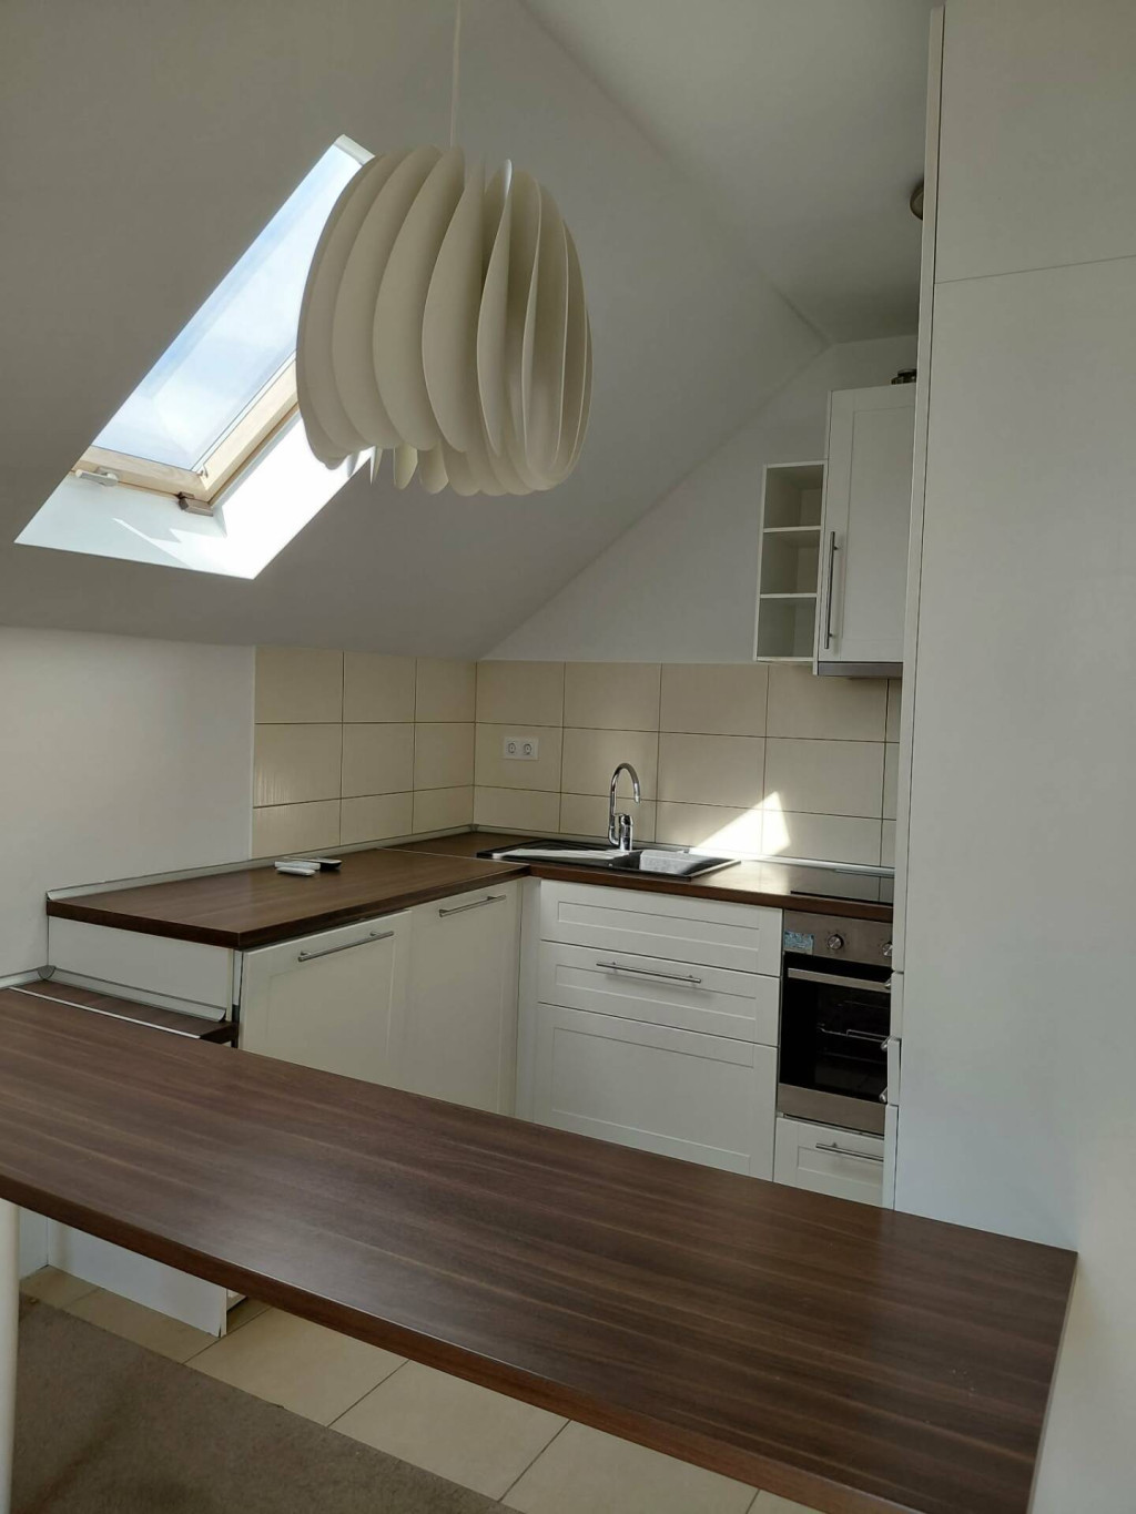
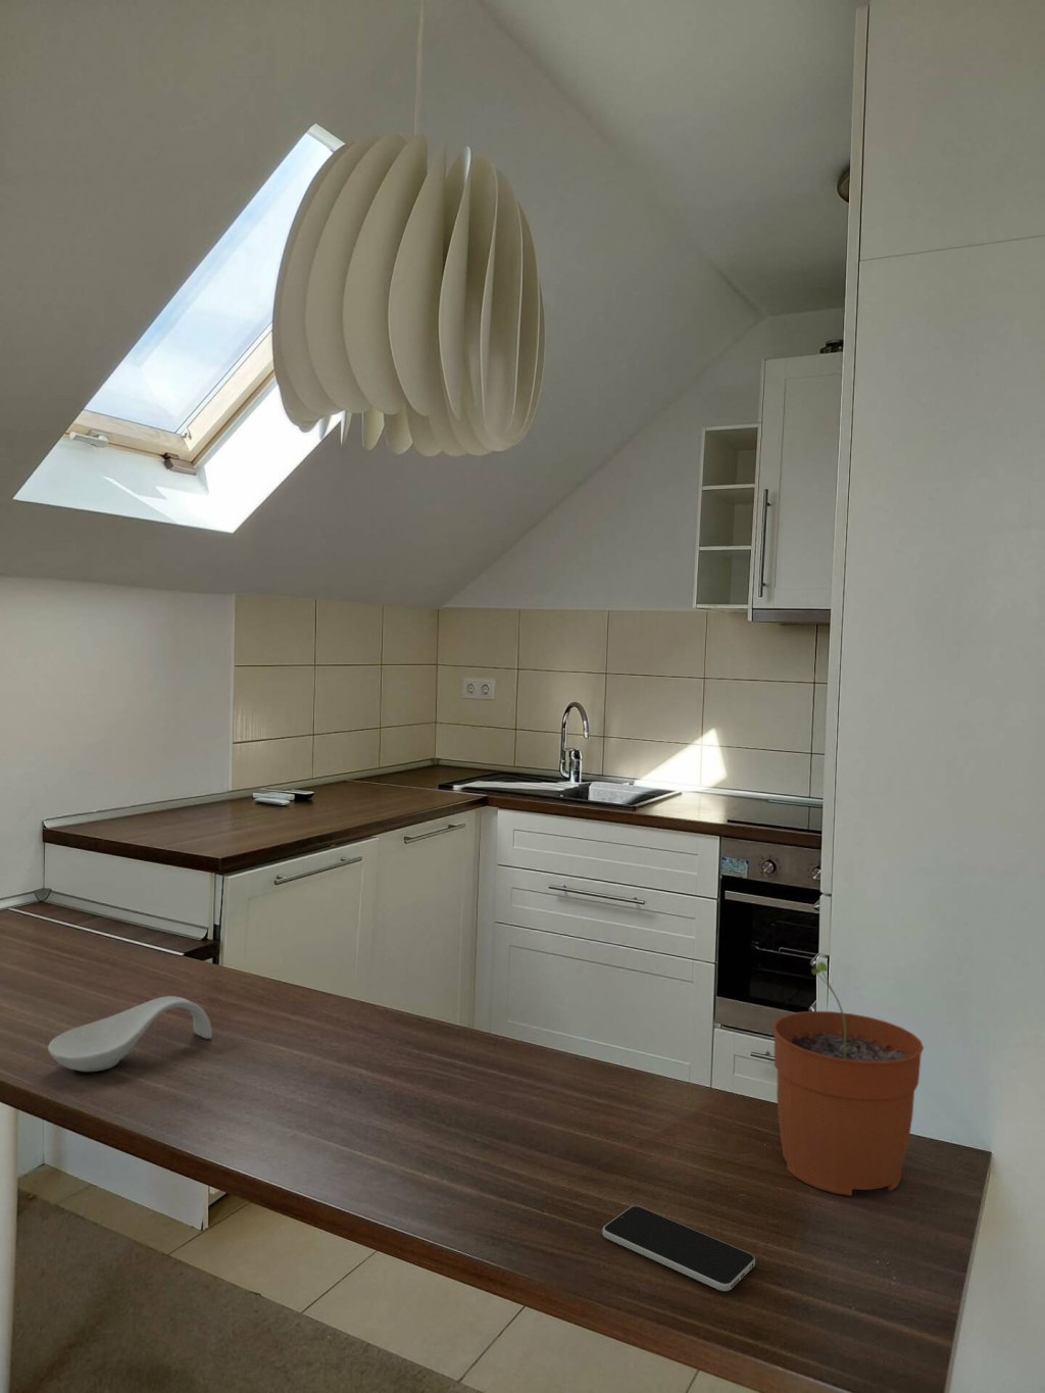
+ smartphone (676, 1245)
+ spoon rest (133, 1030)
+ plant pot (844, 1067)
